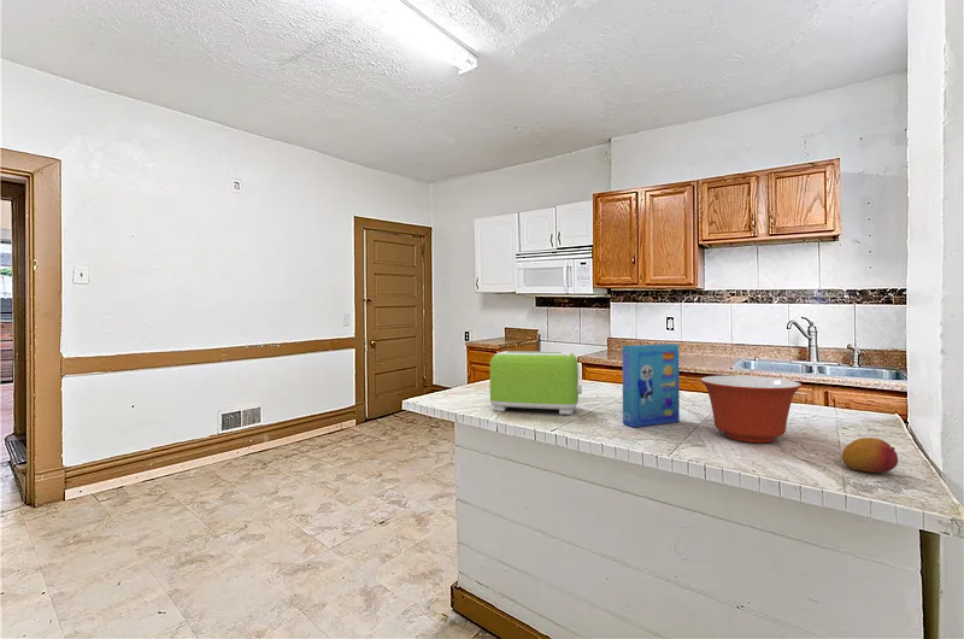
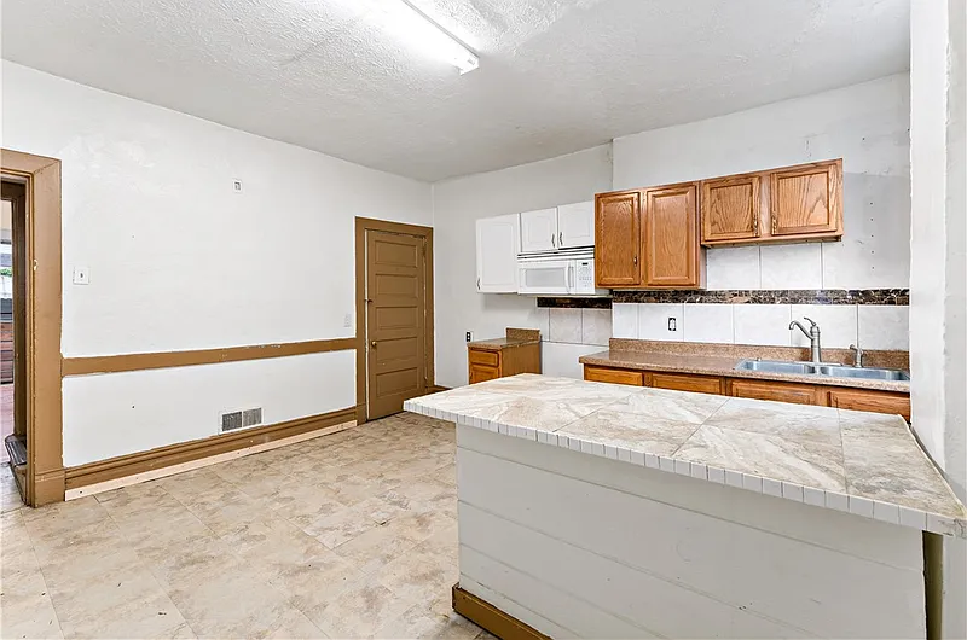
- fruit (869, 455)
- mixing bowl (748, 409)
- cereal box (651, 383)
- toaster (534, 380)
